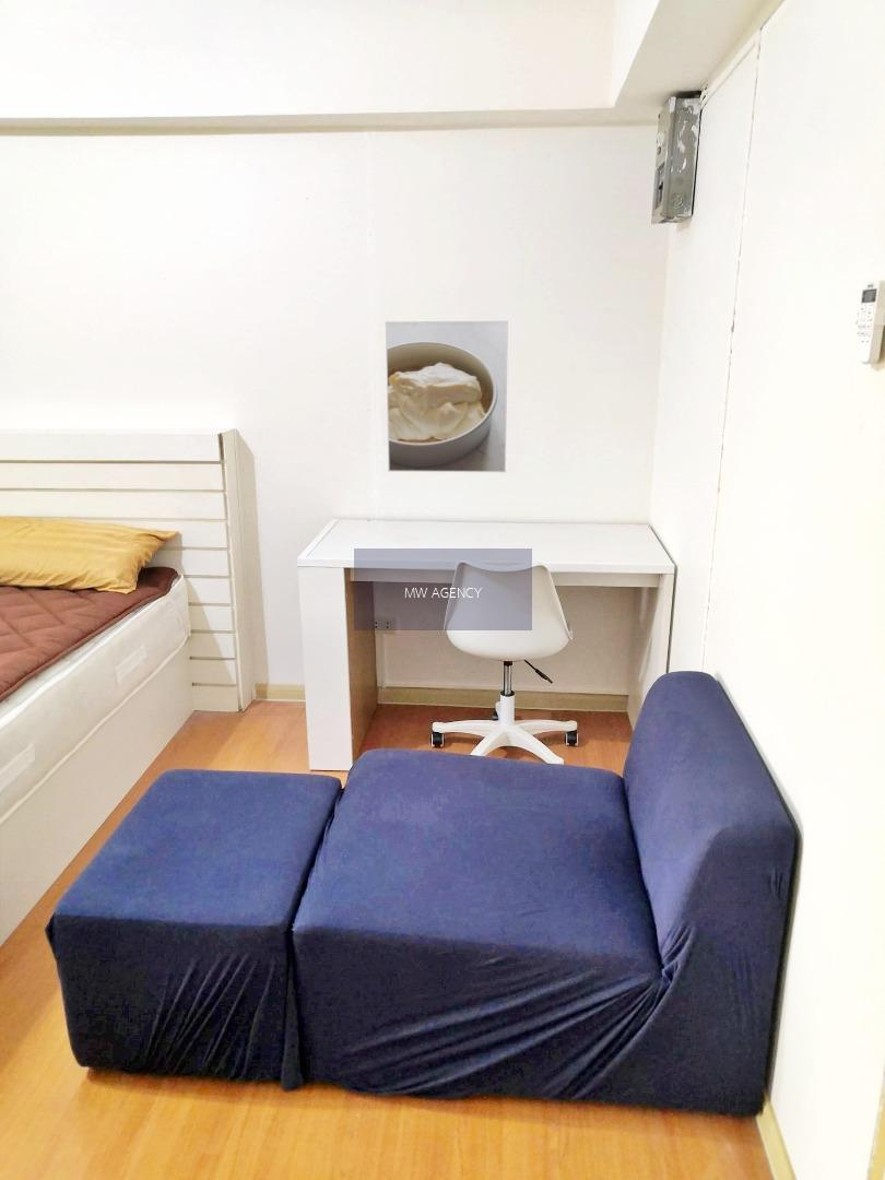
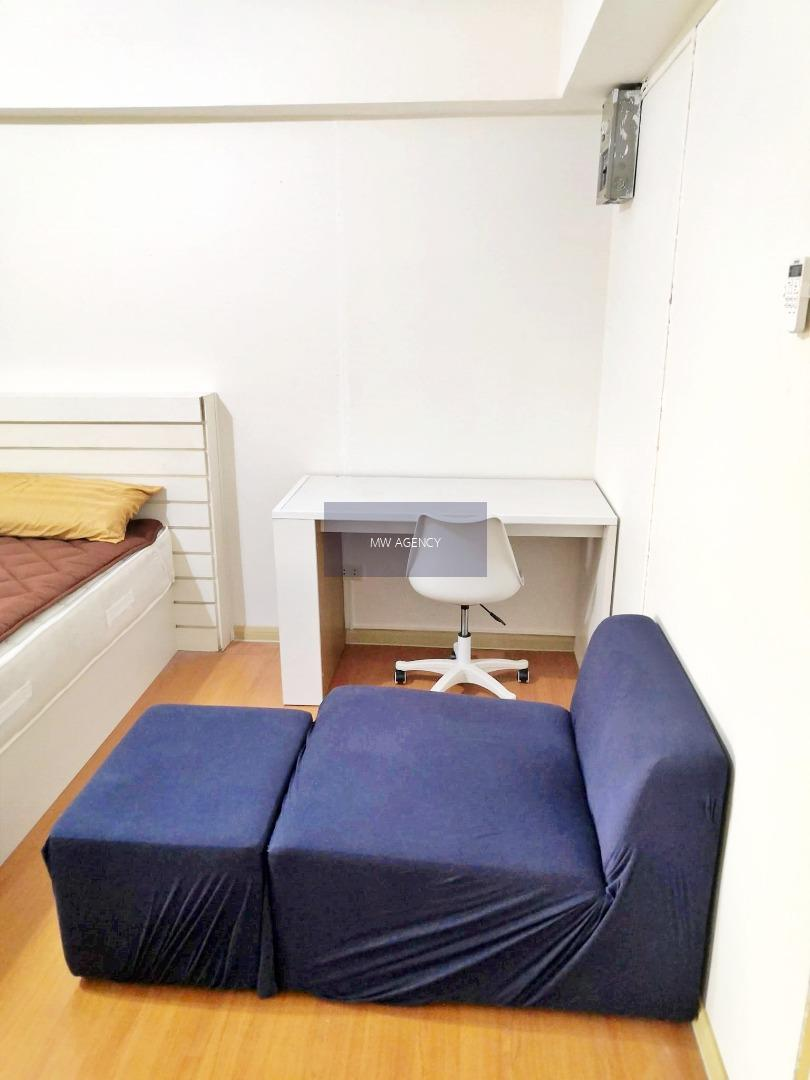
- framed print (446, 398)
